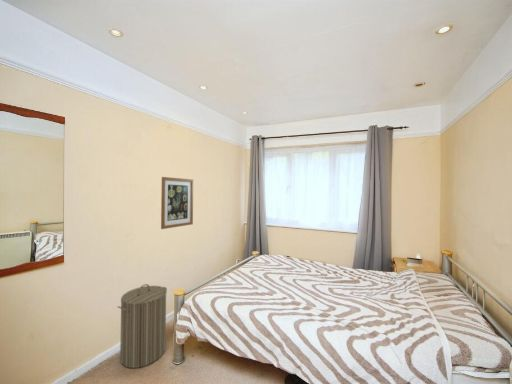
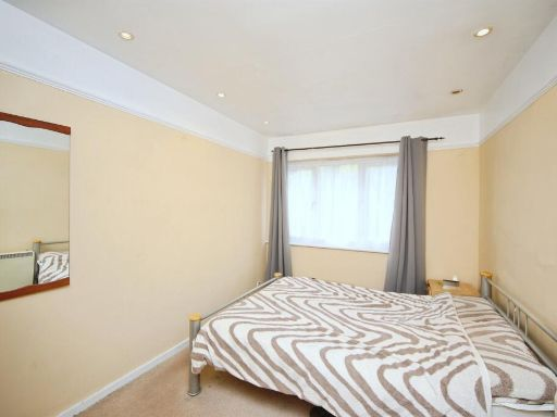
- laundry hamper (144, 318)
- wall art (178, 202)
